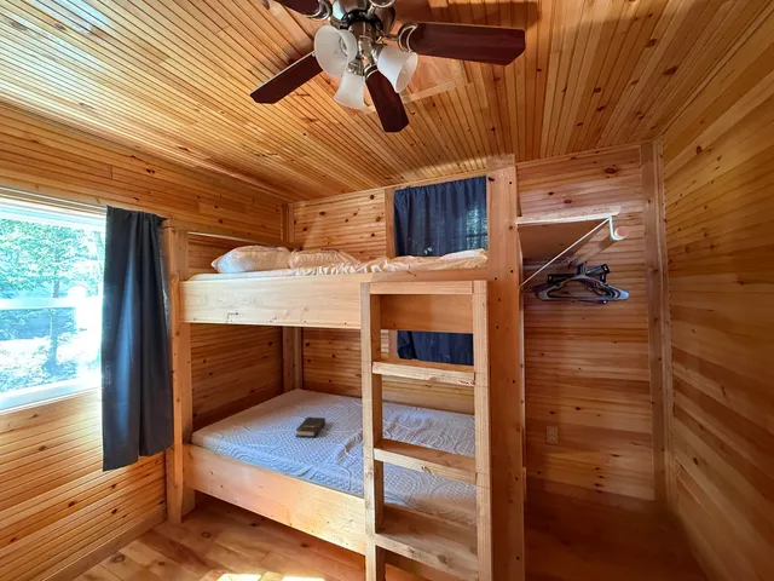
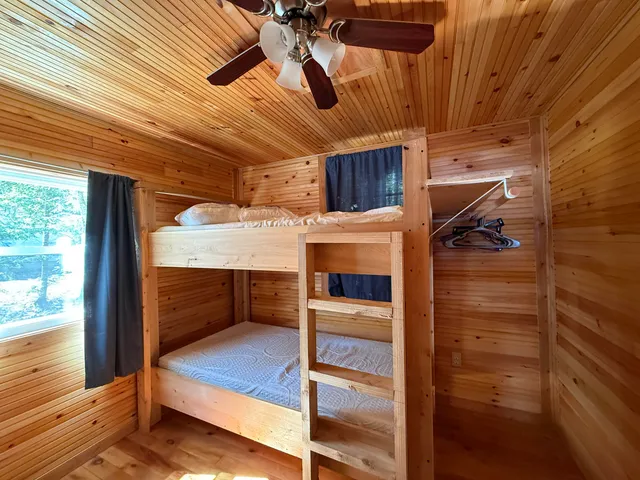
- hardback book (311, 426)
